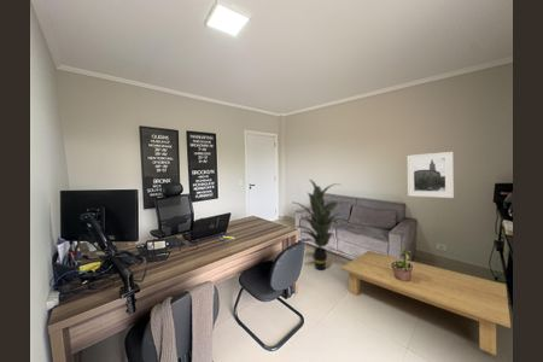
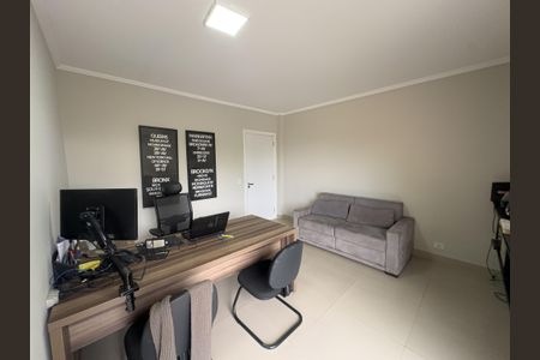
- indoor plant (317, 222)
- coffee table (415, 288)
- potted plant (402, 261)
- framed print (428, 175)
